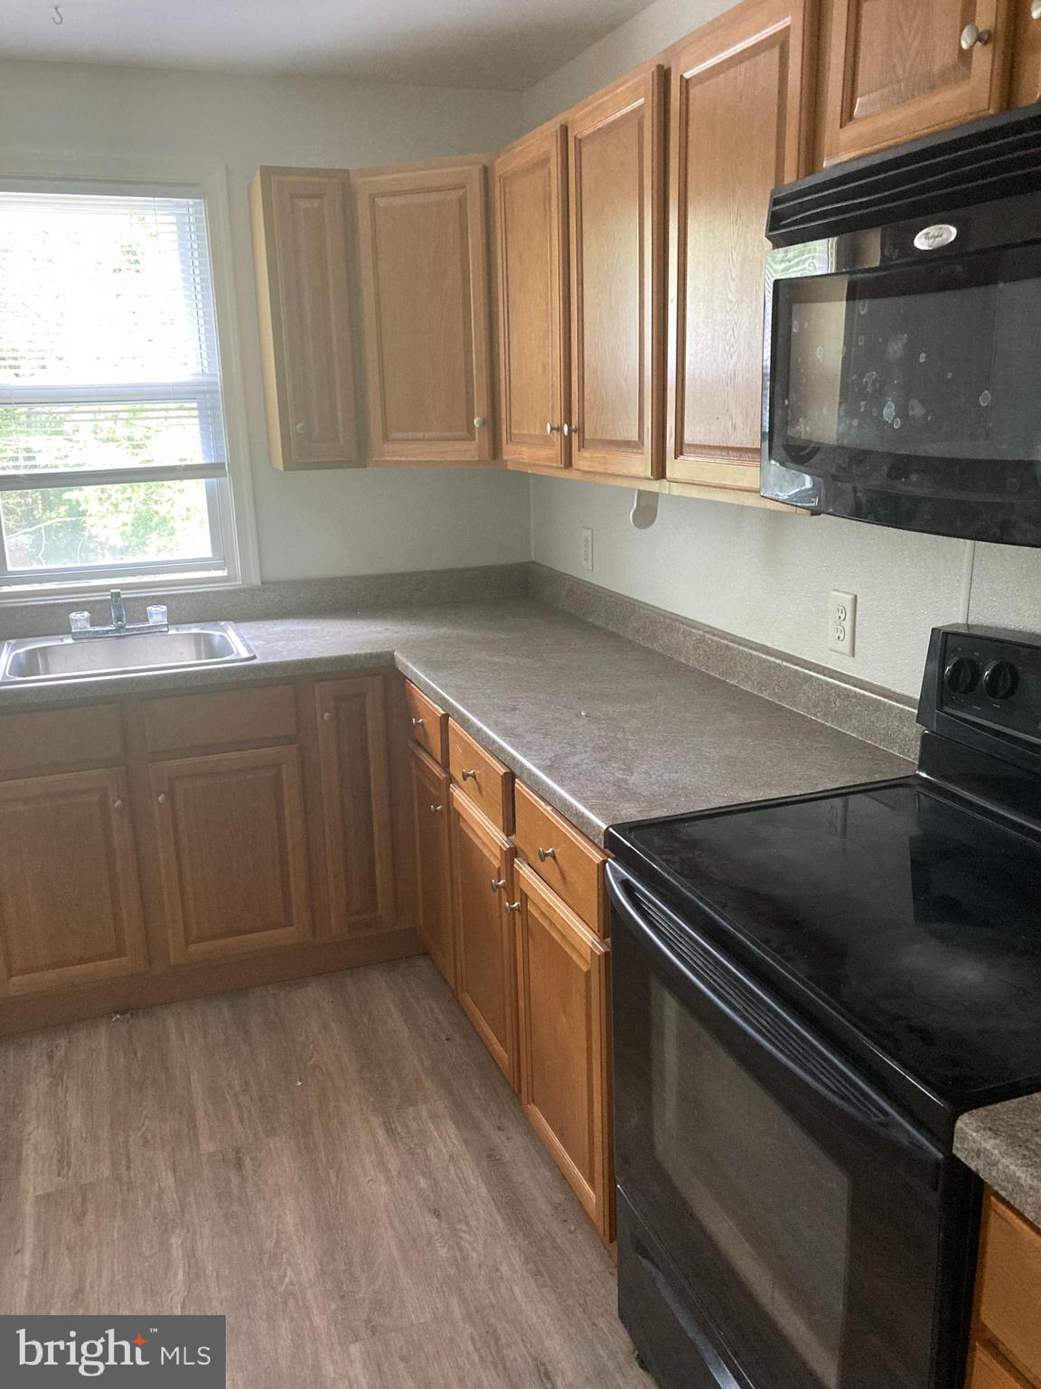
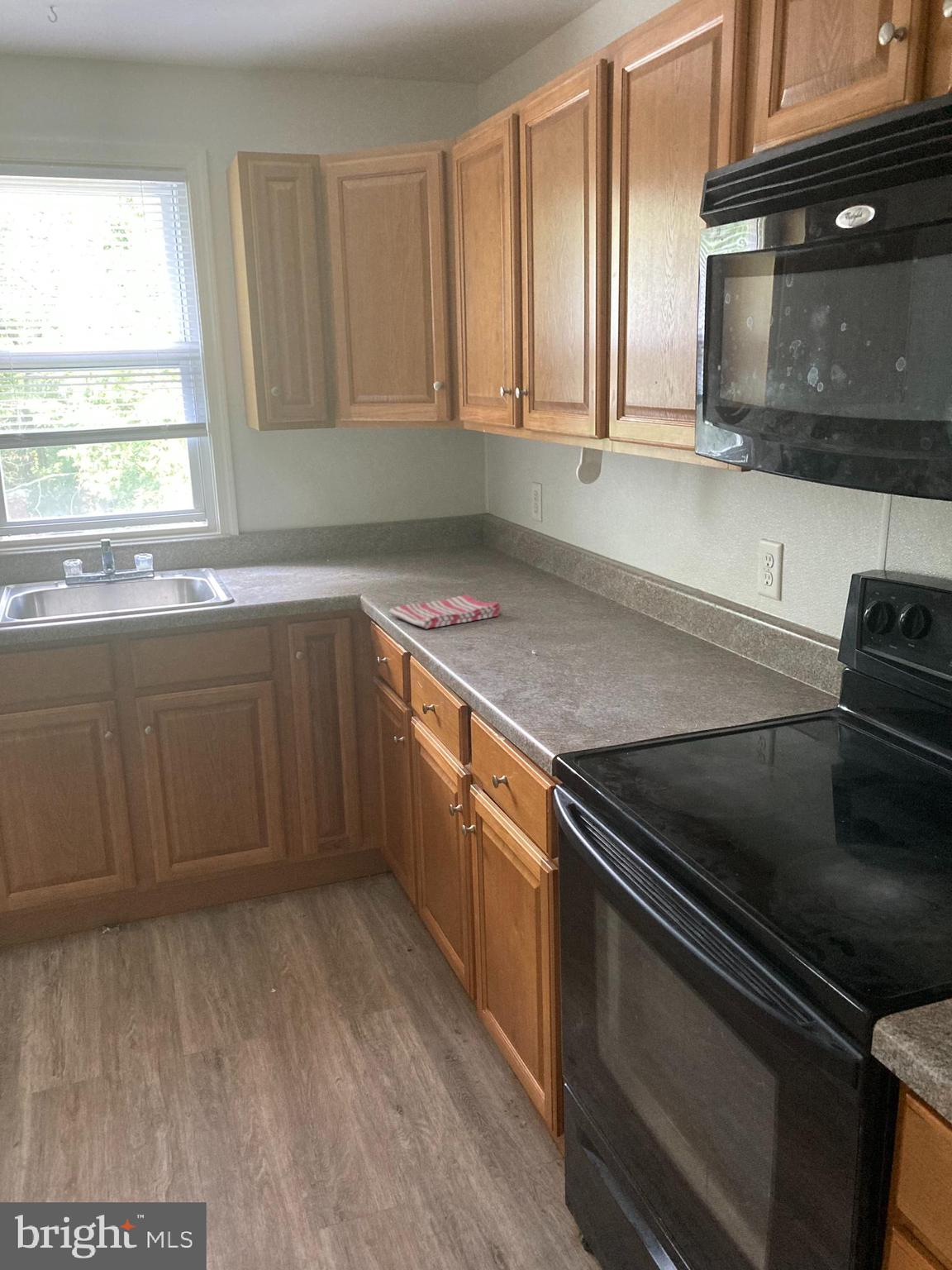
+ dish towel (445, 609)
